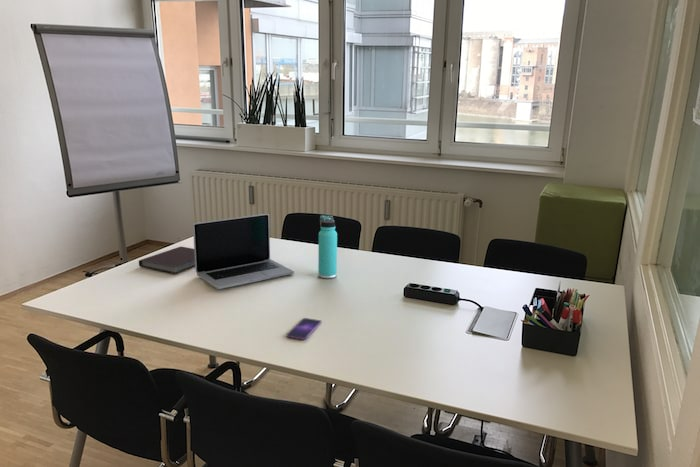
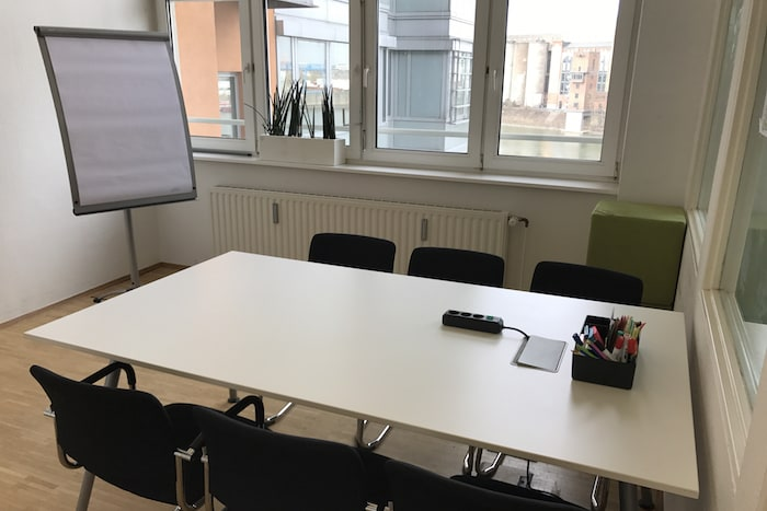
- notebook (177, 259)
- smartphone (304, 328)
- thermos bottle (327, 246)
- laptop (244, 249)
